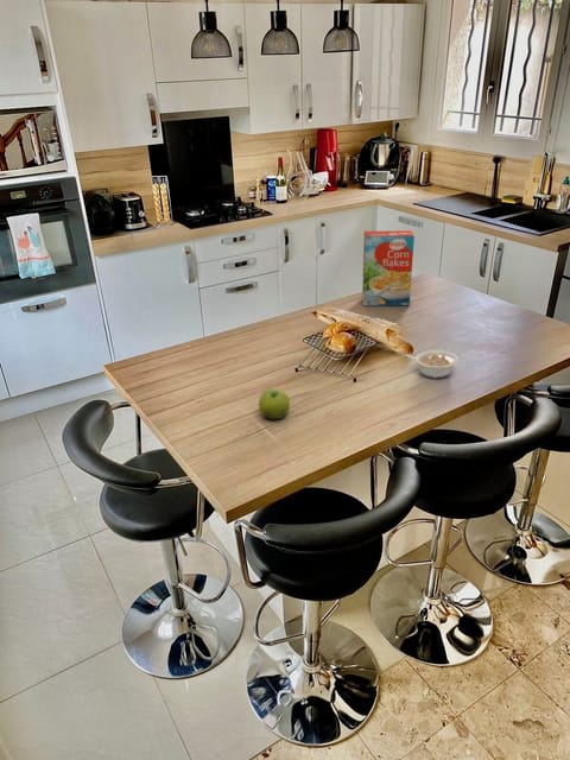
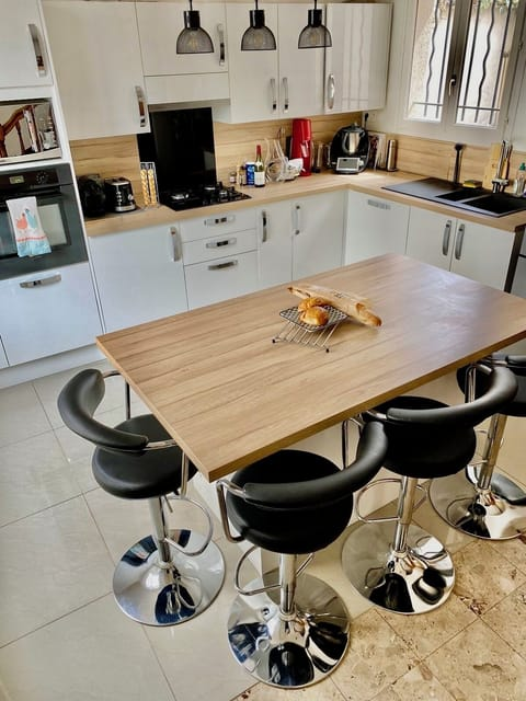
- legume (435, 363)
- cereal box (386, 268)
- fruit (274, 403)
